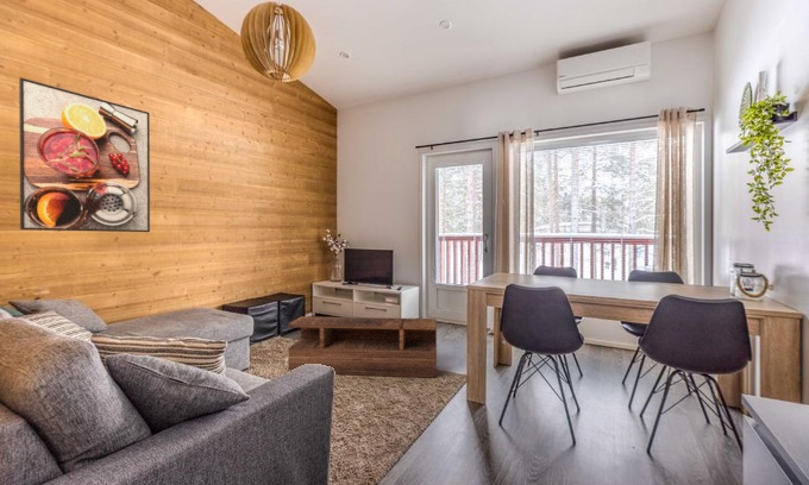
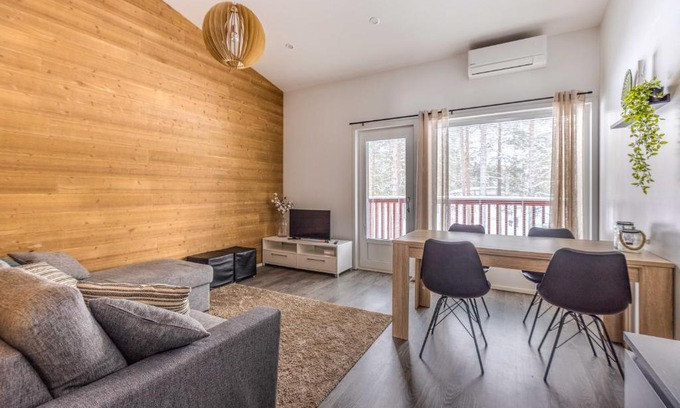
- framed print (92, 164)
- coffee table (364, 345)
